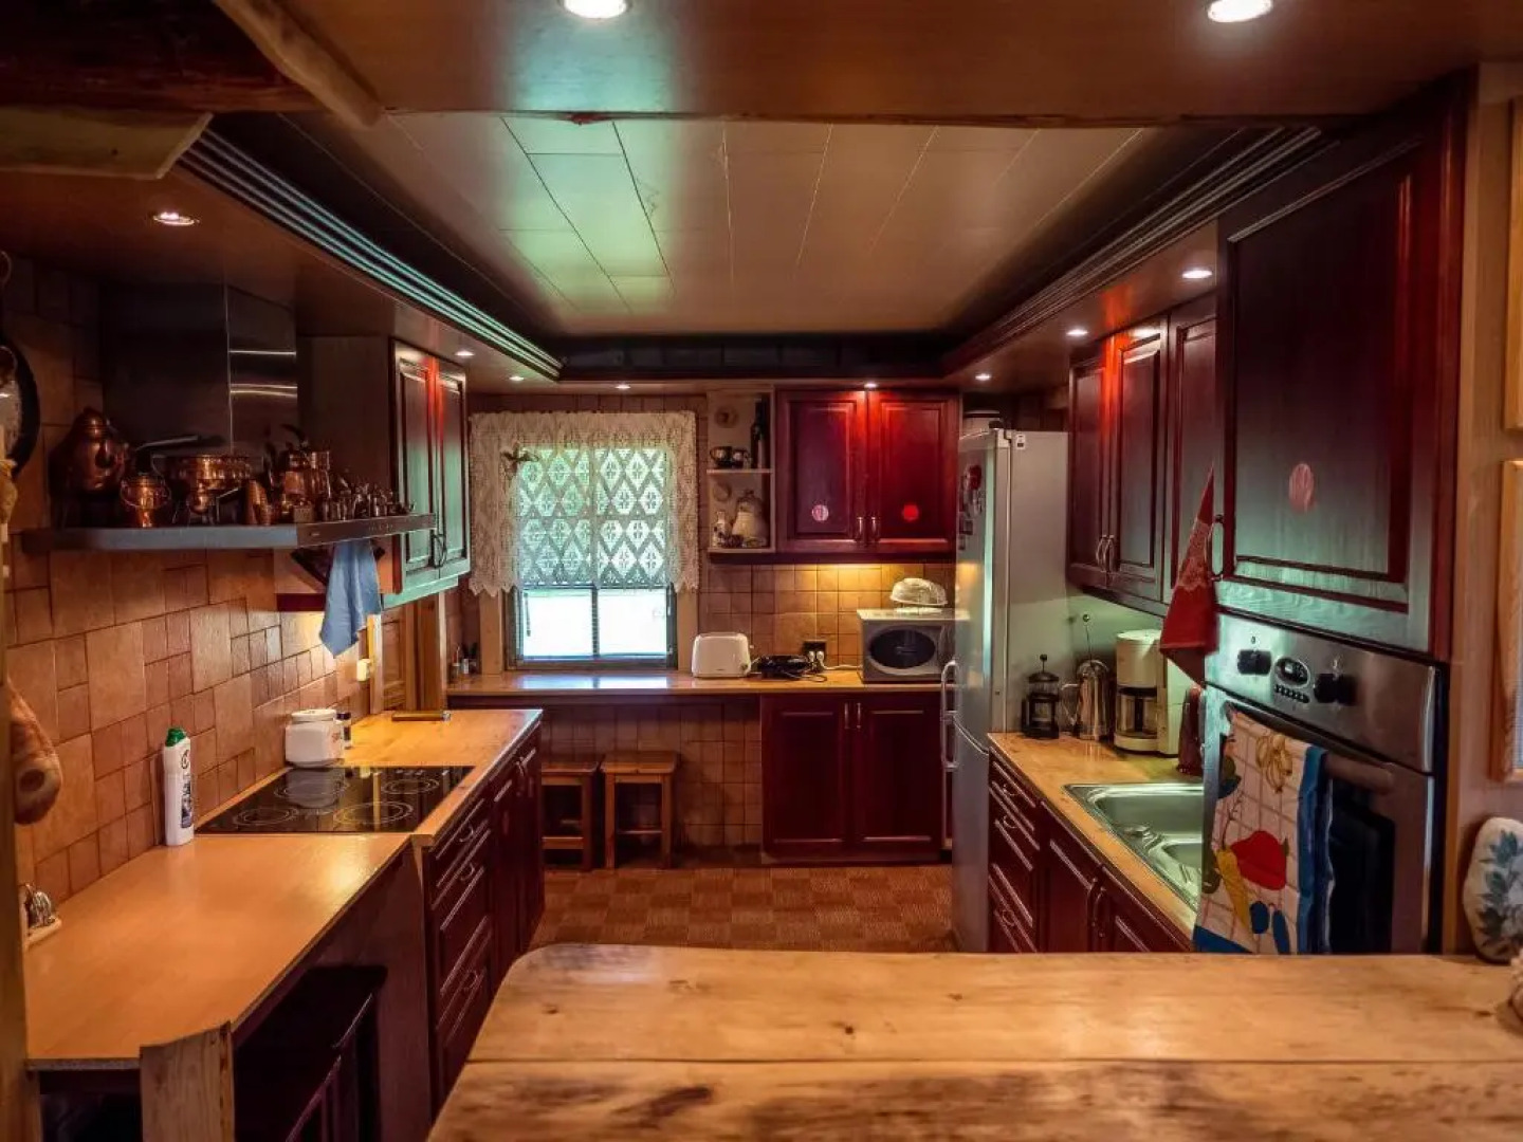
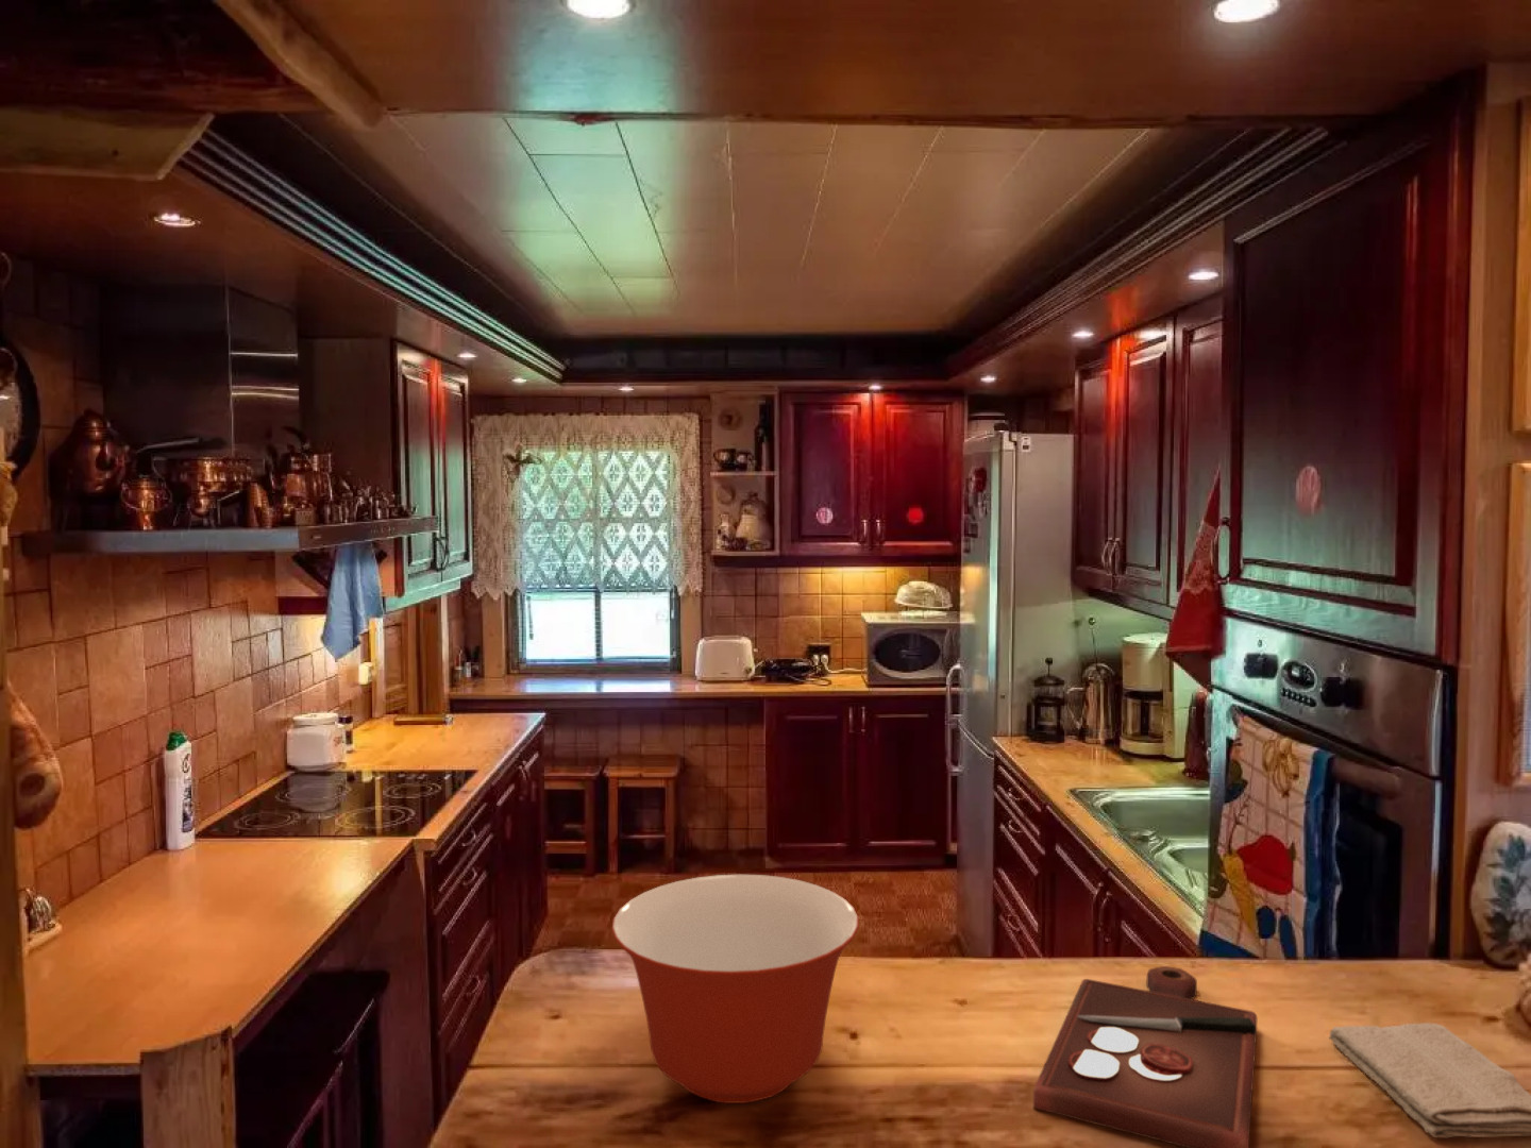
+ washcloth (1433, 1072)
+ mixing bowl (735, 992)
+ cutting board (1146, 1043)
